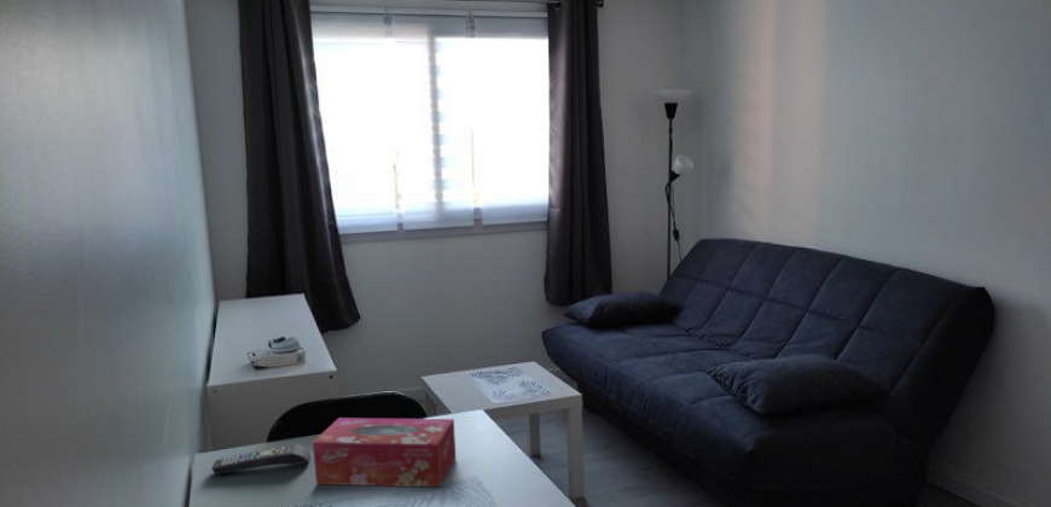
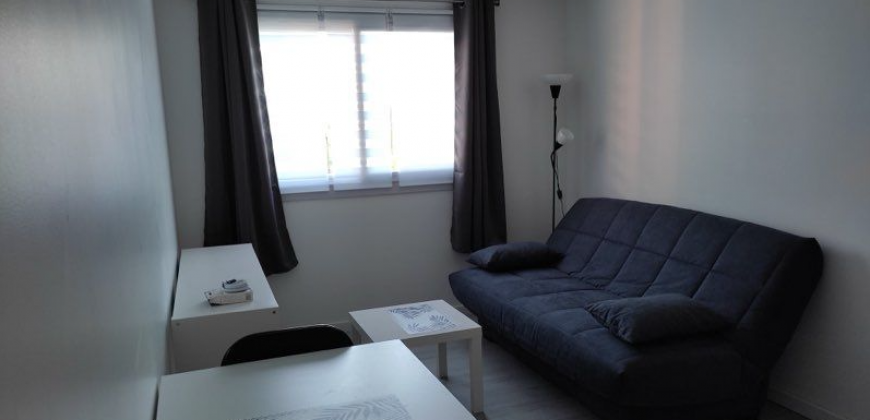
- remote control (261, 459)
- tissue box (387, 450)
